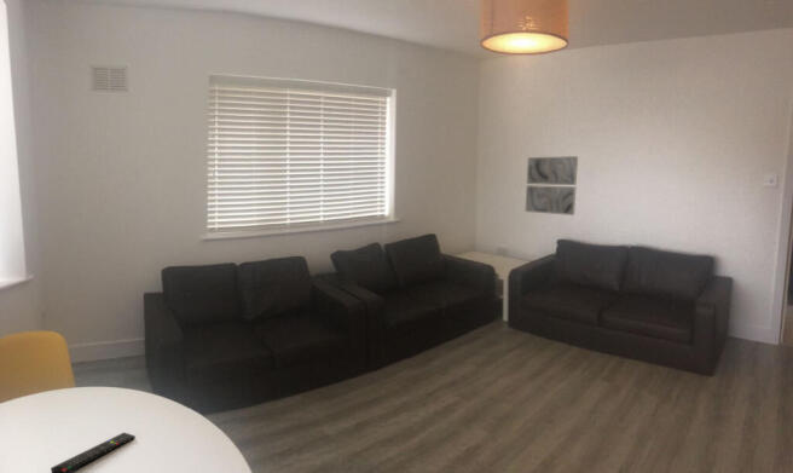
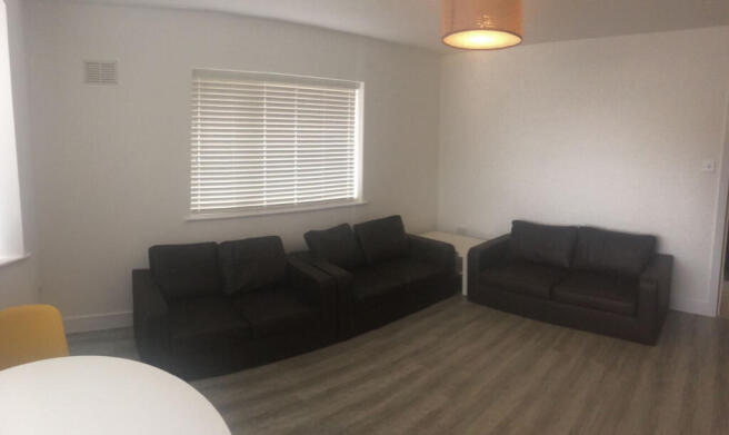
- remote control (94, 452)
- wall art (550, 184)
